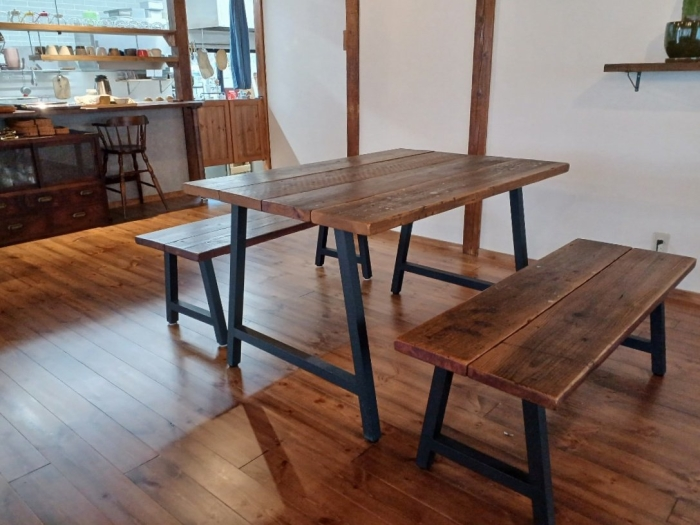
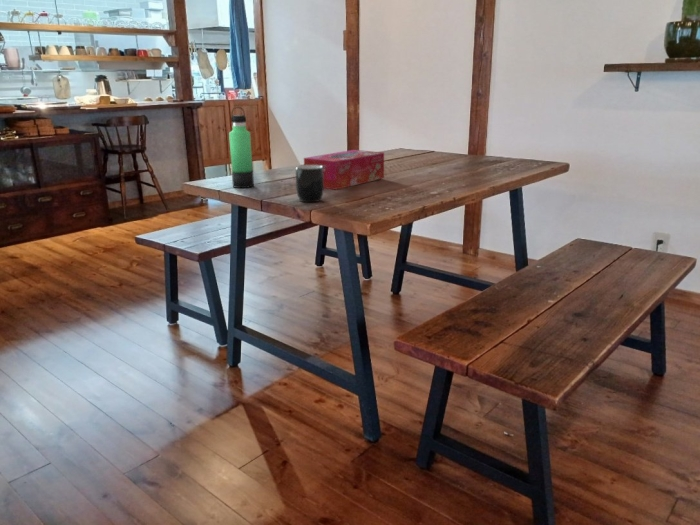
+ thermos bottle (240, 147)
+ tissue box (345, 168)
+ mug (307, 182)
